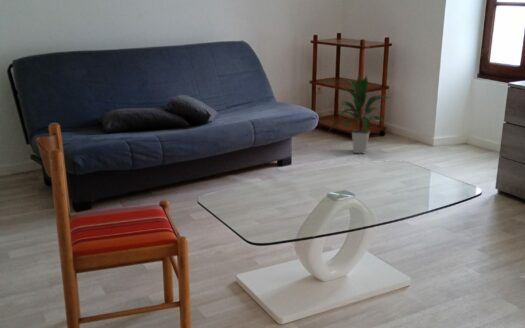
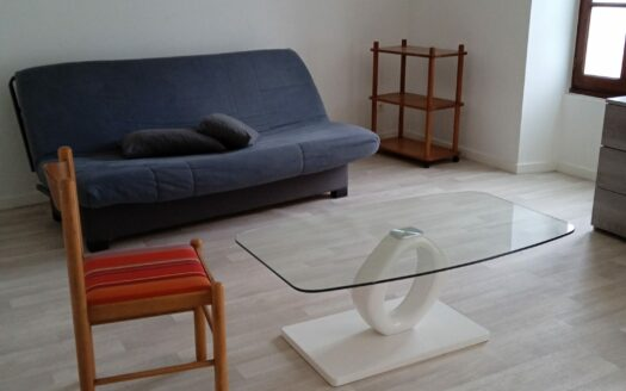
- indoor plant (359, 113)
